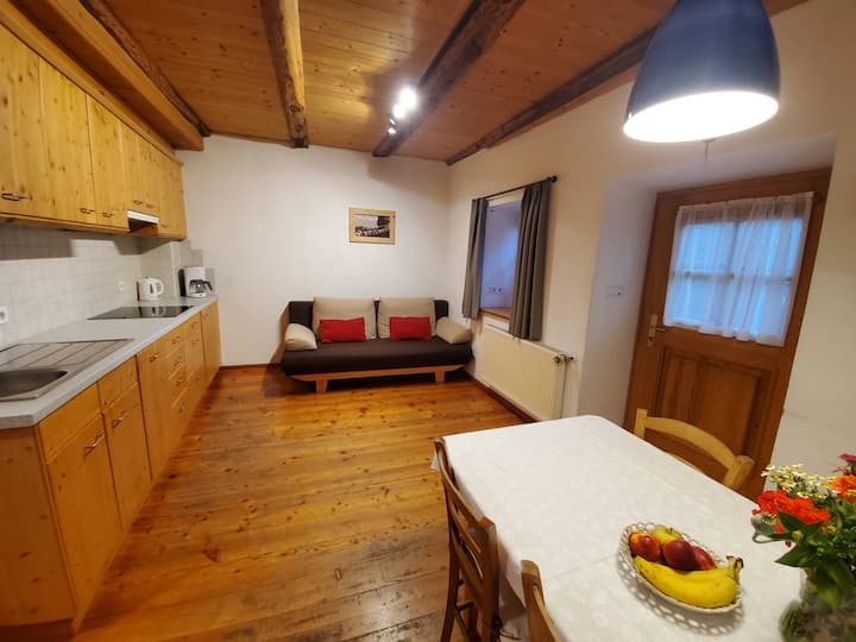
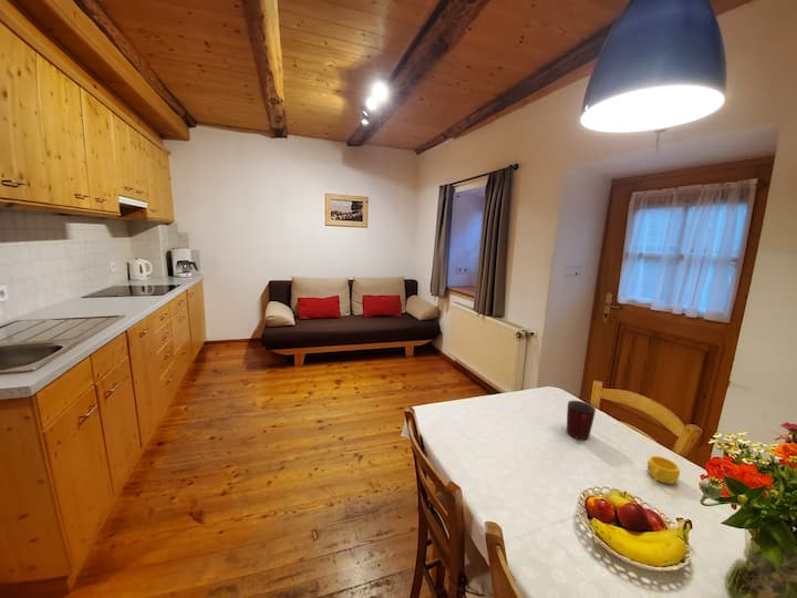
+ mug (580, 422)
+ cup (661, 471)
